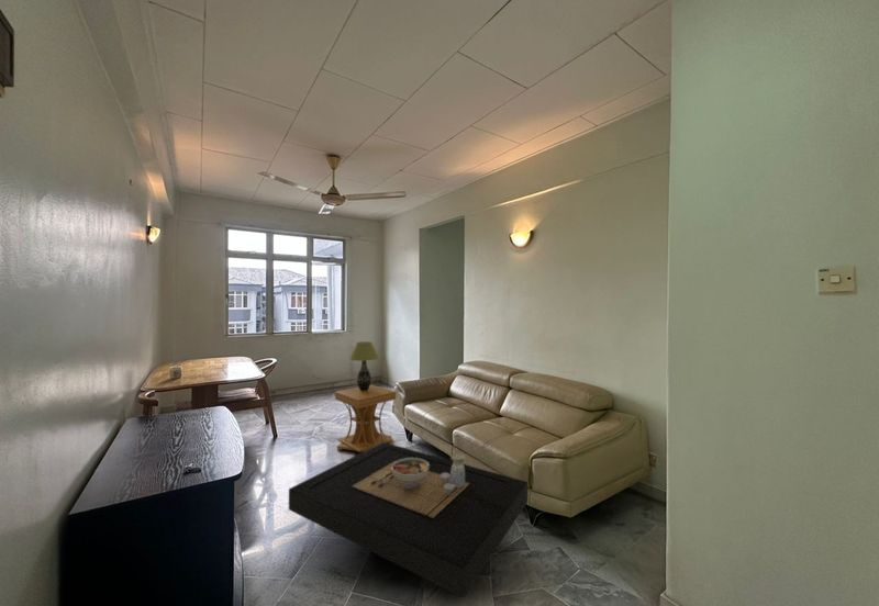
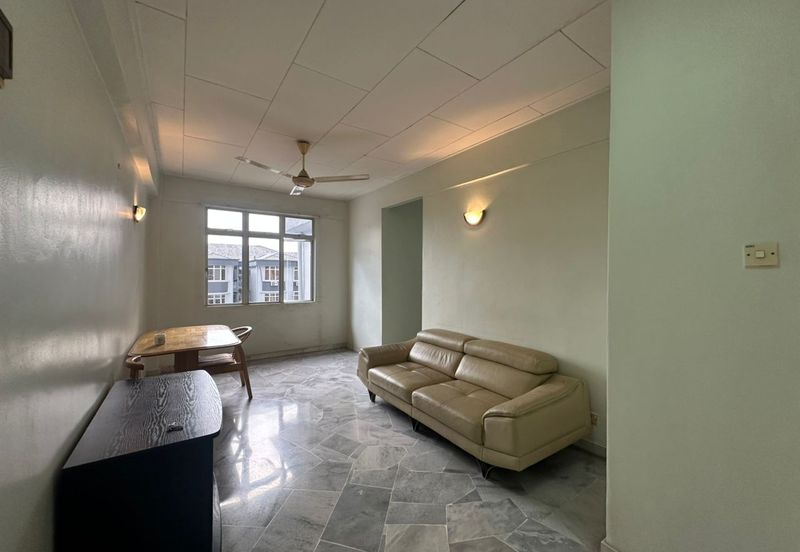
- side table (365, 418)
- coffee table (410, 498)
- table lamp (364, 366)
